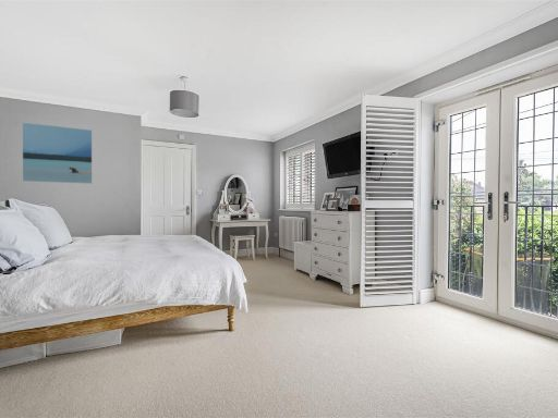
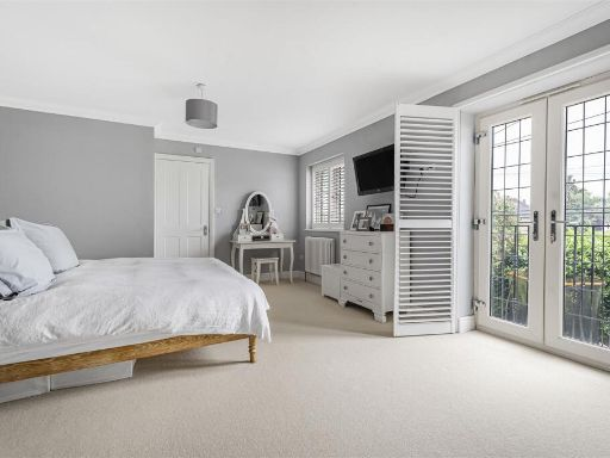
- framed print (59, 155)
